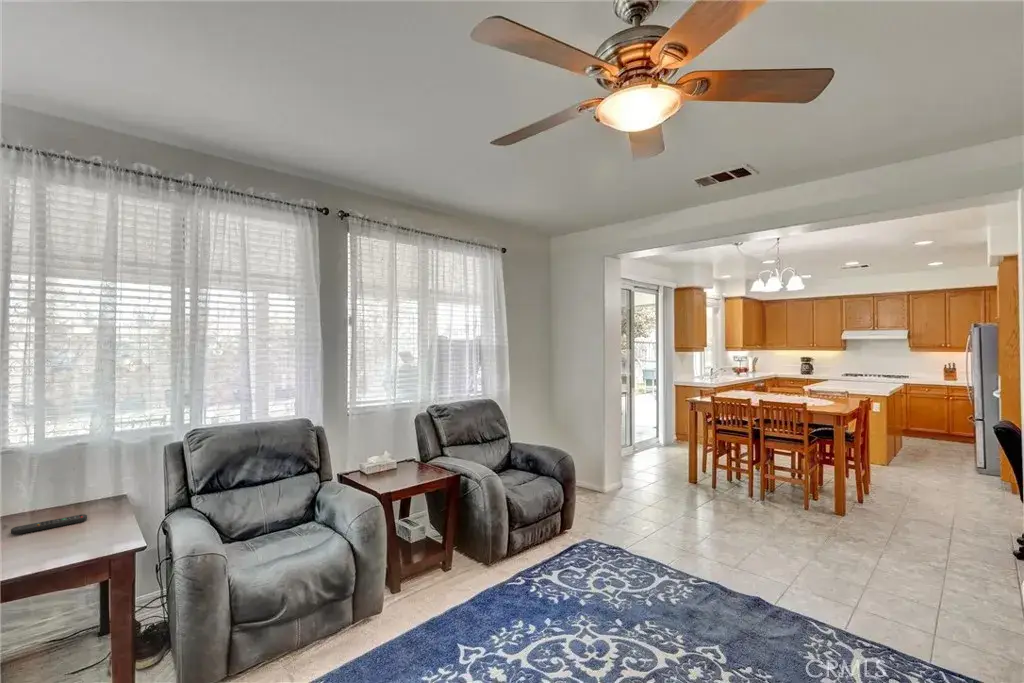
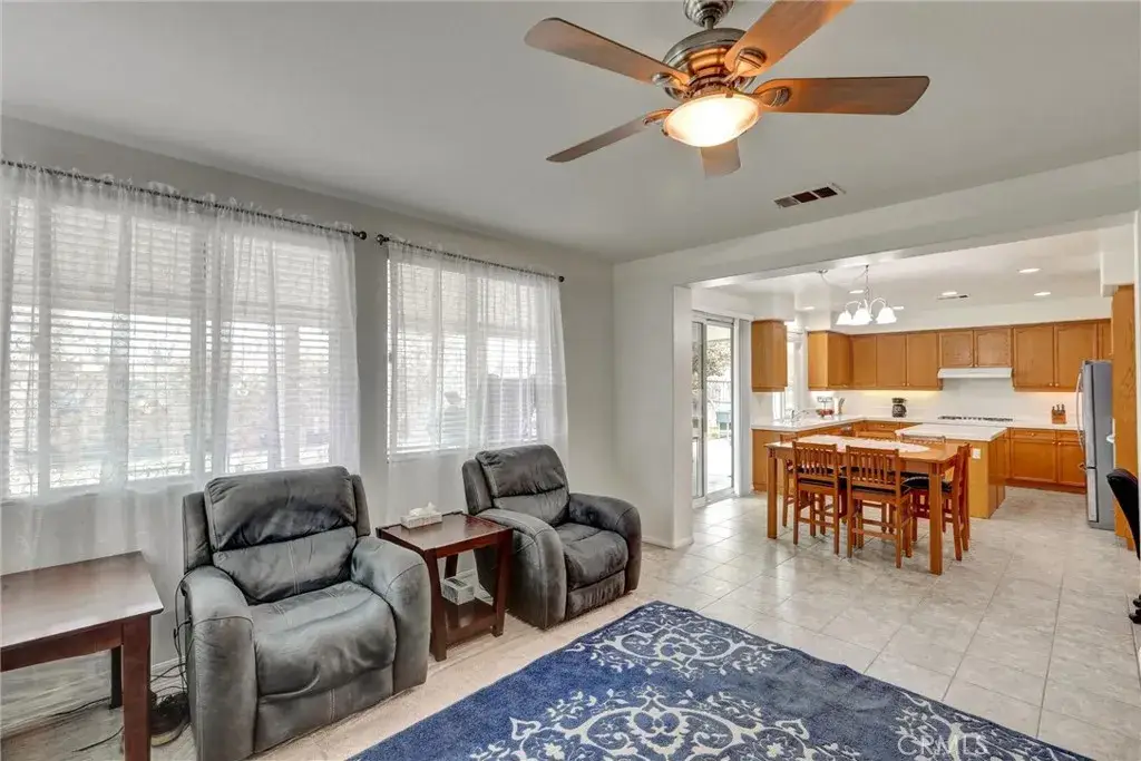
- remote control (50, 523)
